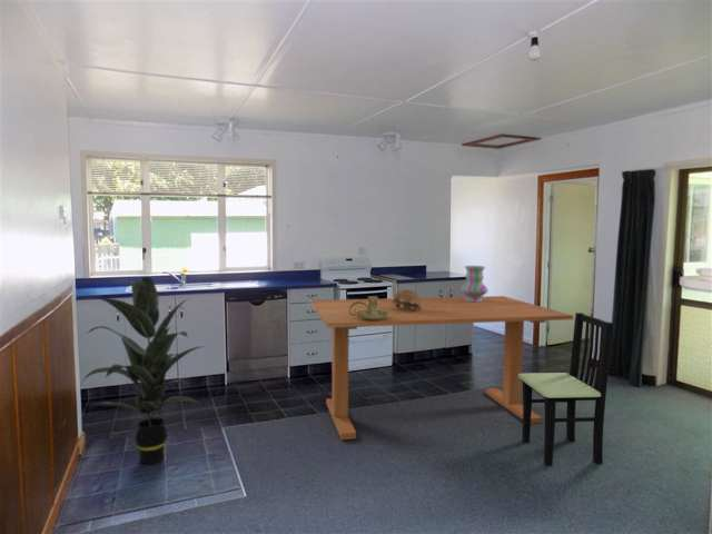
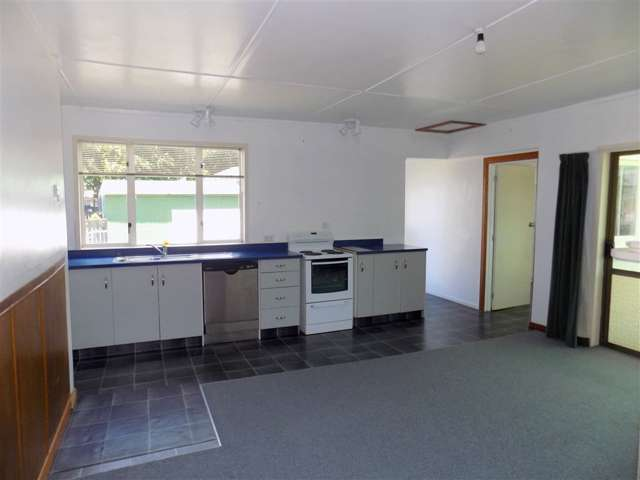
- dining chair (562, 385)
- decorative bowl (406, 299)
- vase (474, 283)
- dining table (428, 324)
- indoor plant (144, 369)
- candle holder (368, 307)
